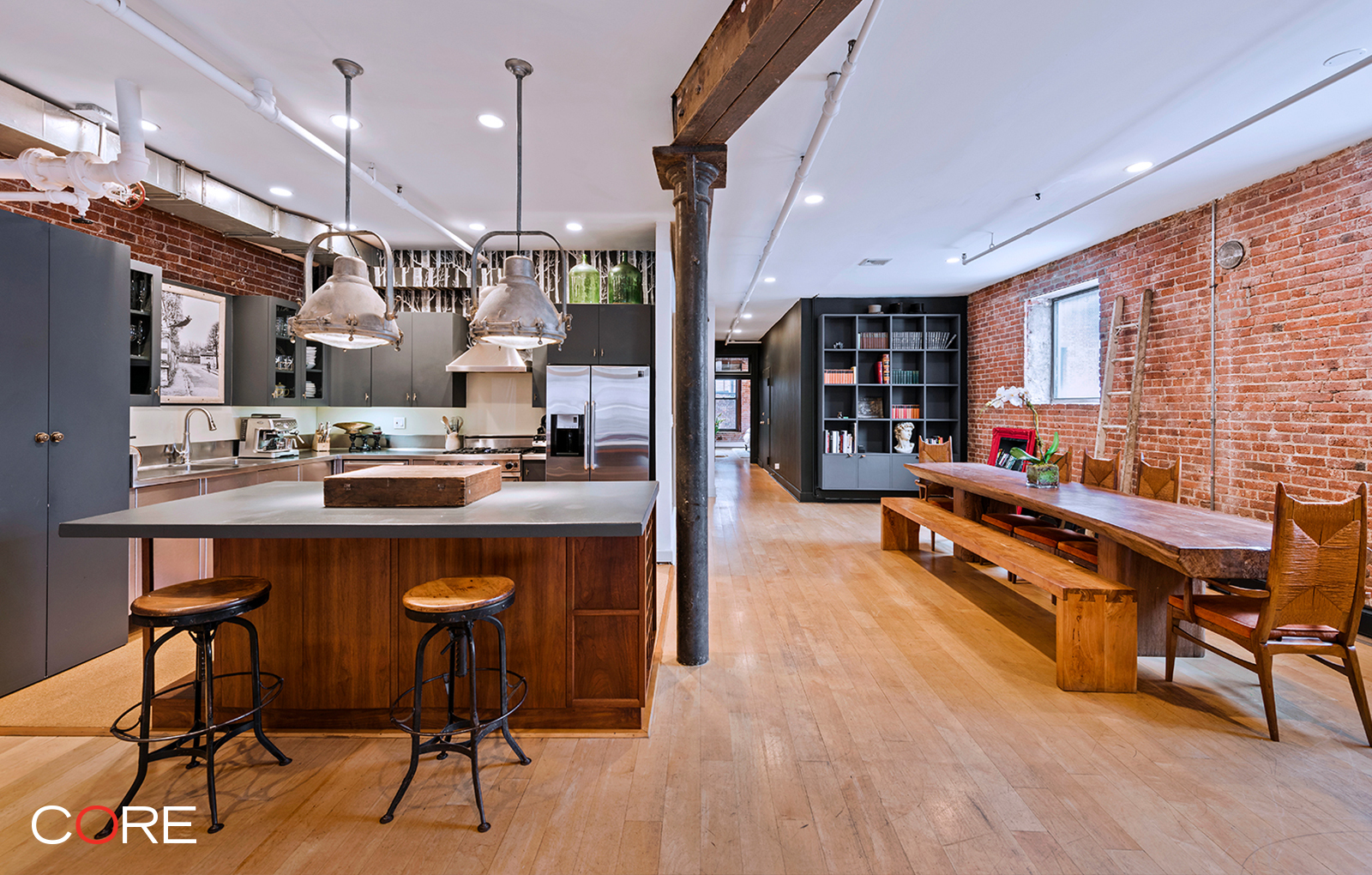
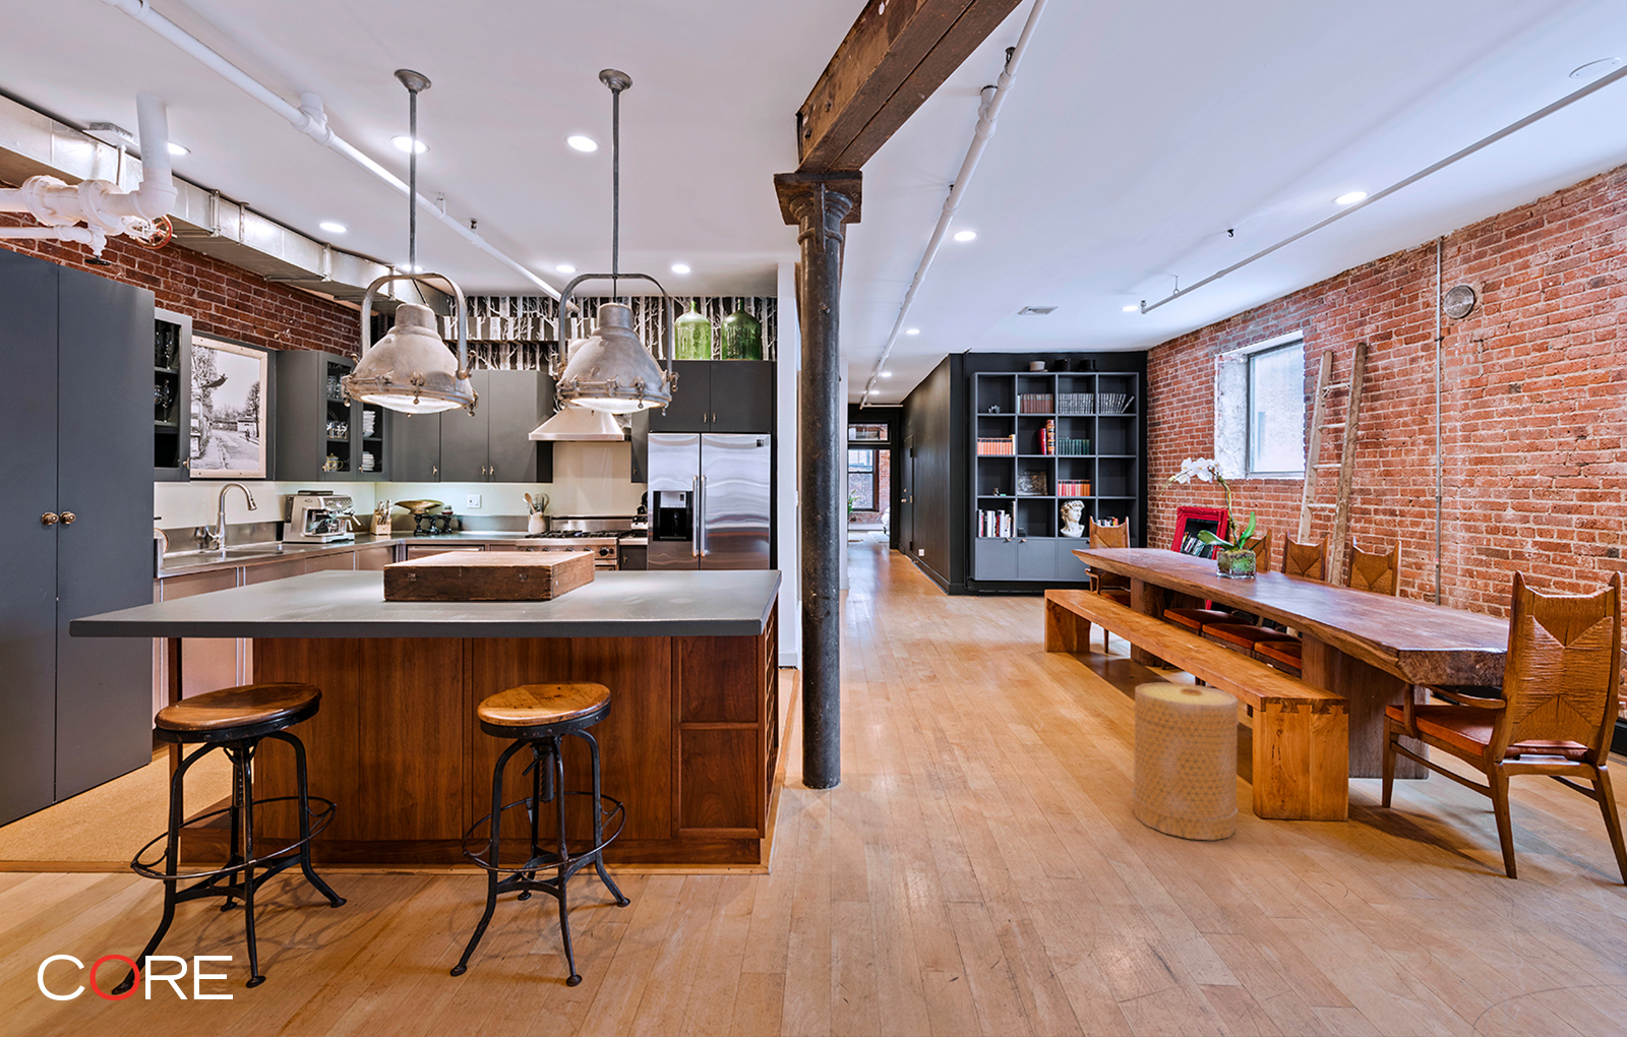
+ basket (1183, 756)
